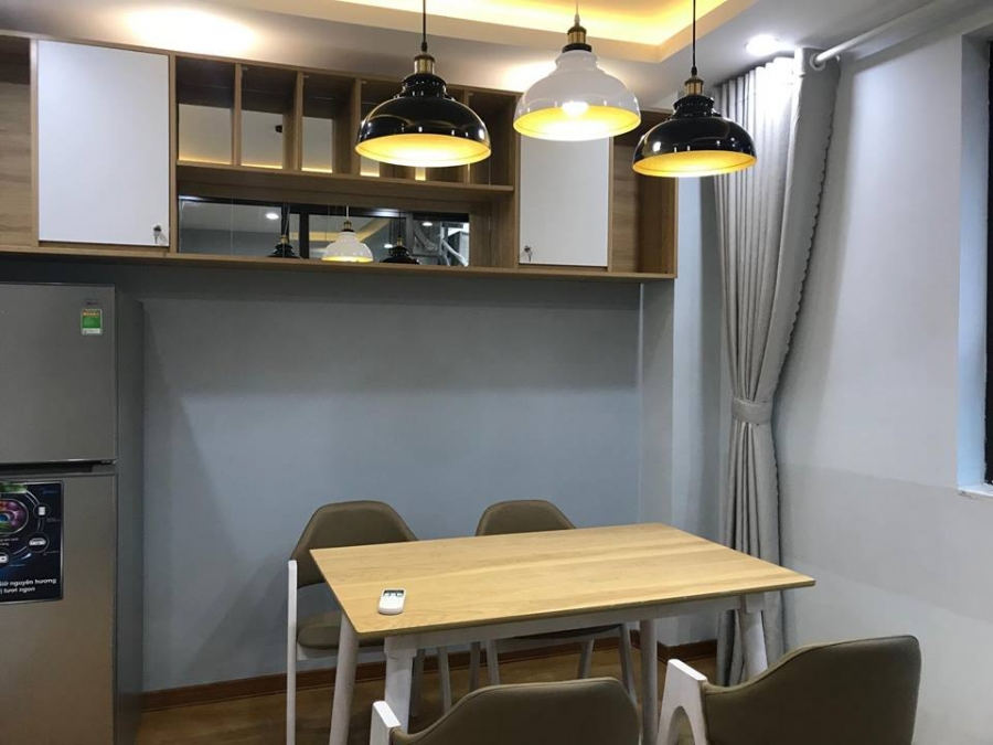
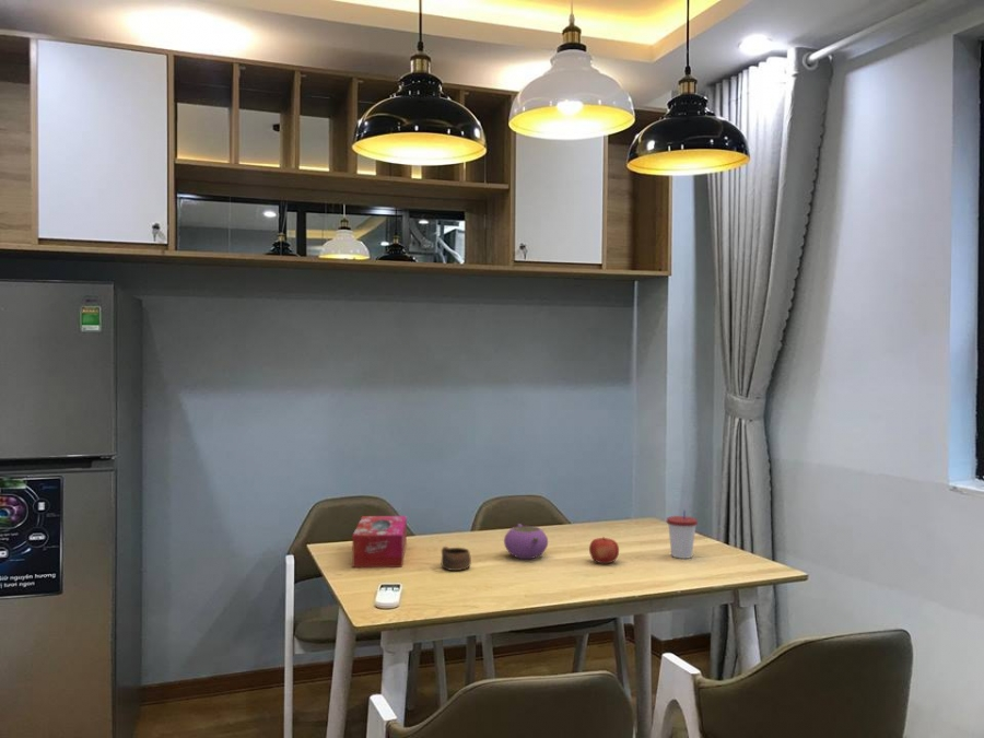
+ cup (681, 532)
+ tissue box (380, 540)
+ cup (454, 557)
+ teapot (526, 542)
+ fruit (604, 549)
